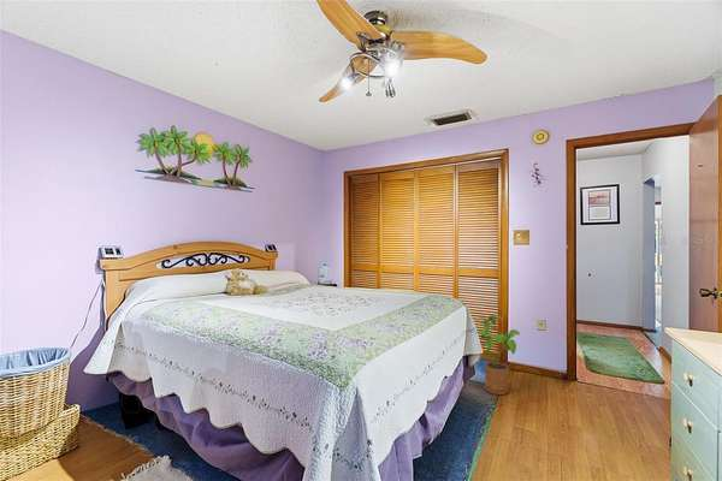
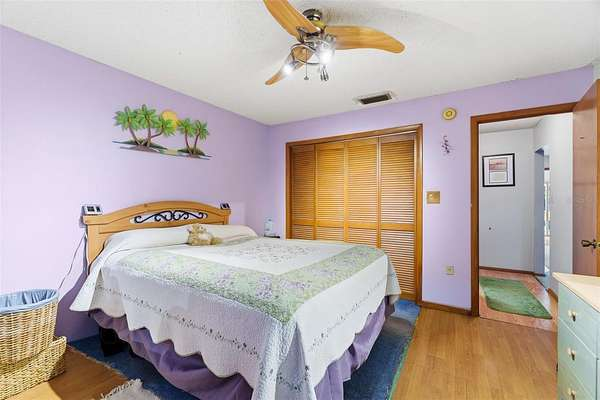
- house plant (498, 352)
